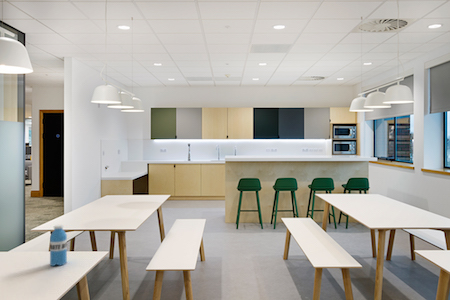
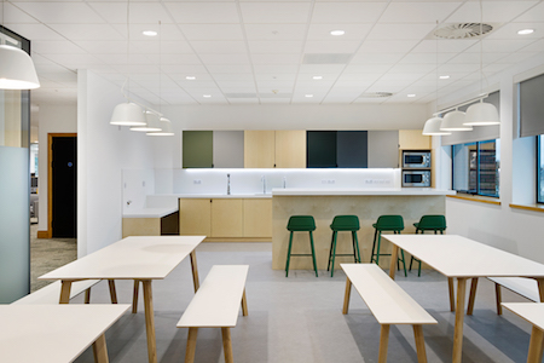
- water bottle (58, 244)
